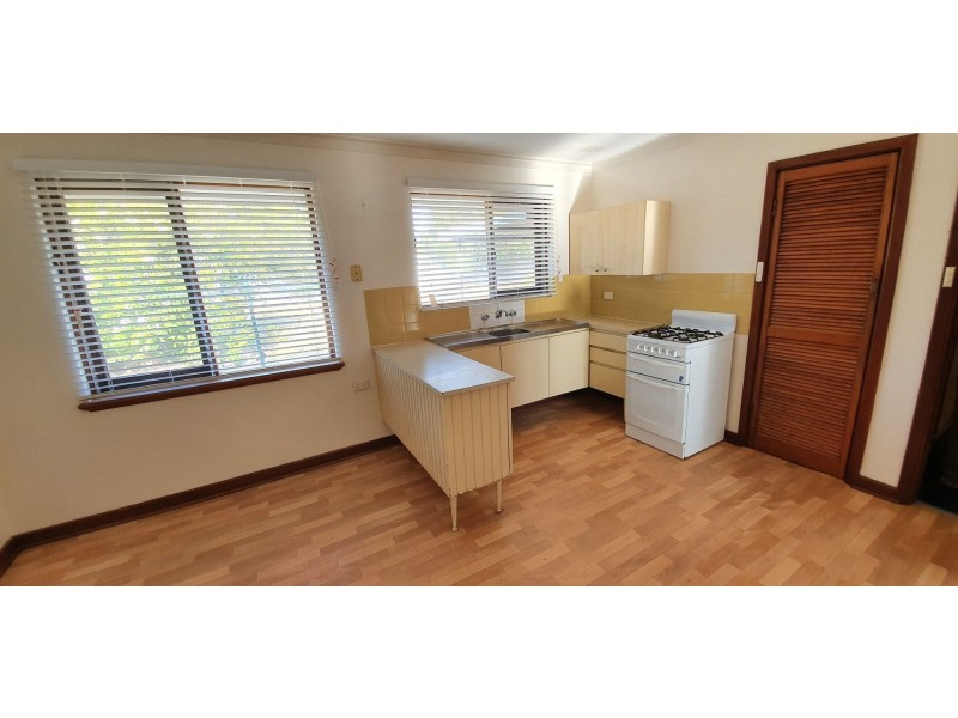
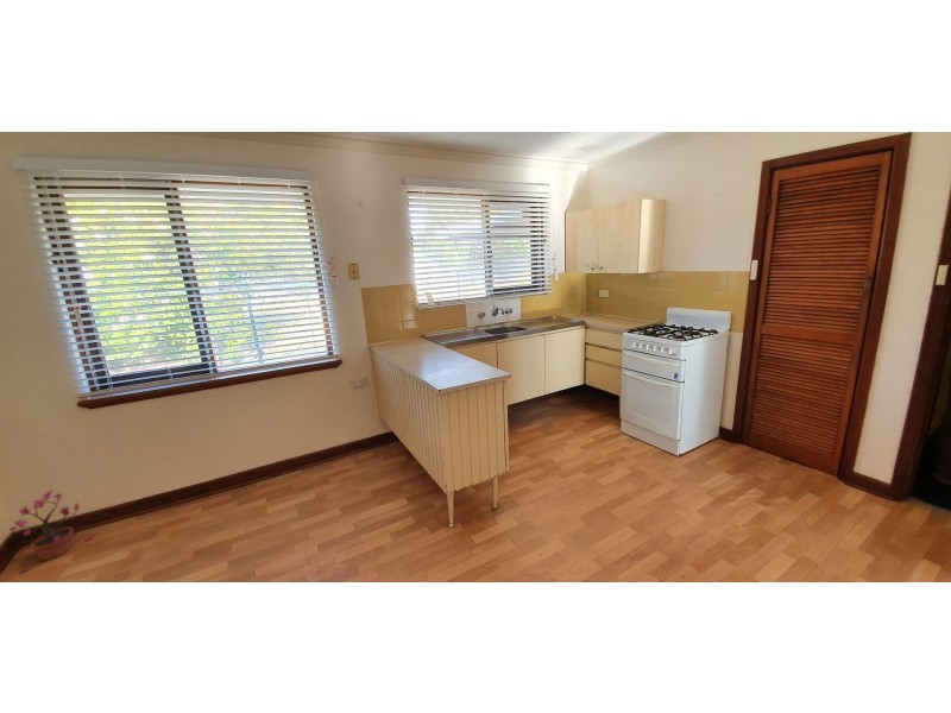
+ potted plant (44, 526)
